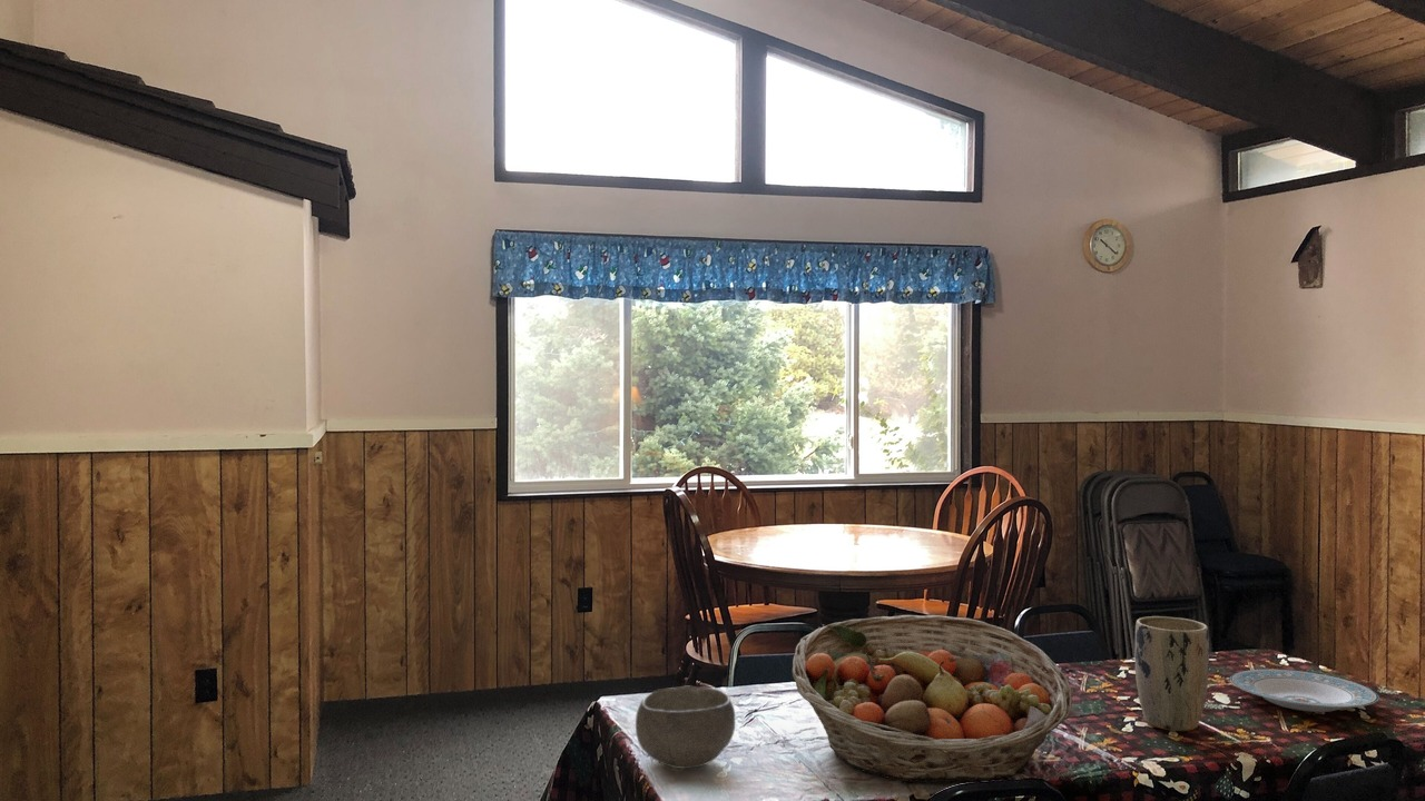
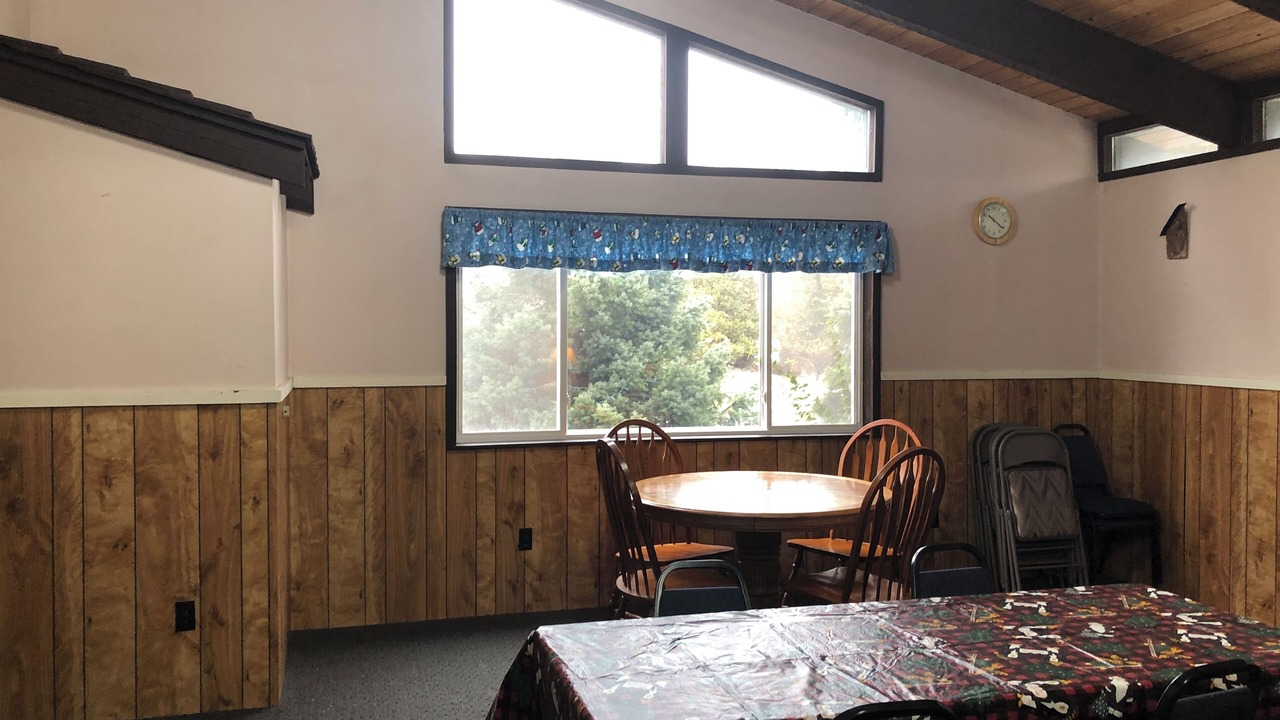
- plant pot (1170, 673)
- fruit basket (927, 693)
- plate (1301, 694)
- bowl (685, 730)
